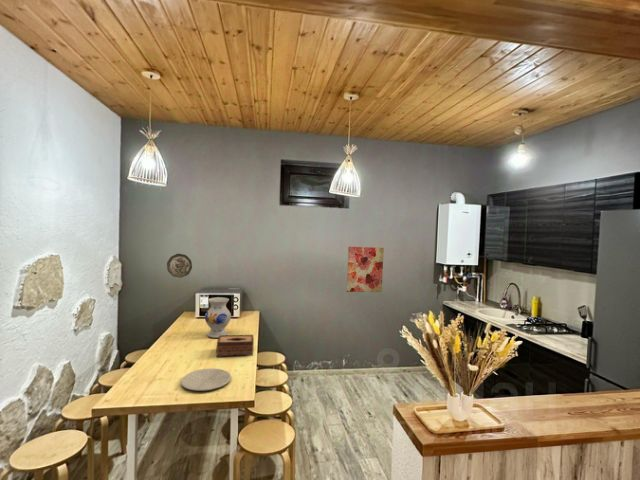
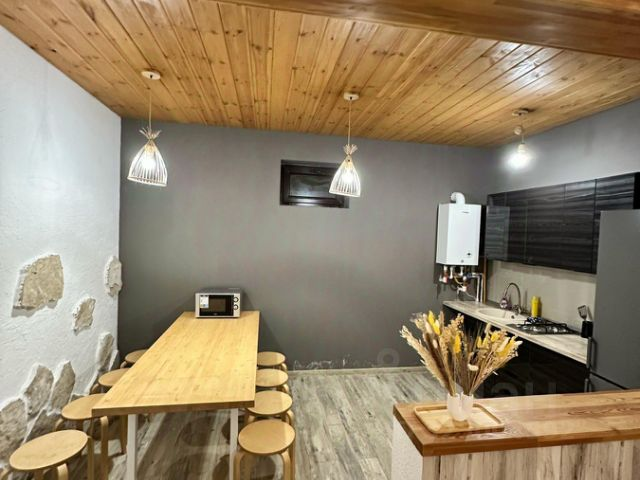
- wall art (365, 269)
- tissue box (235, 345)
- vase (218, 317)
- plate (206, 379)
- decorative plate (179, 265)
